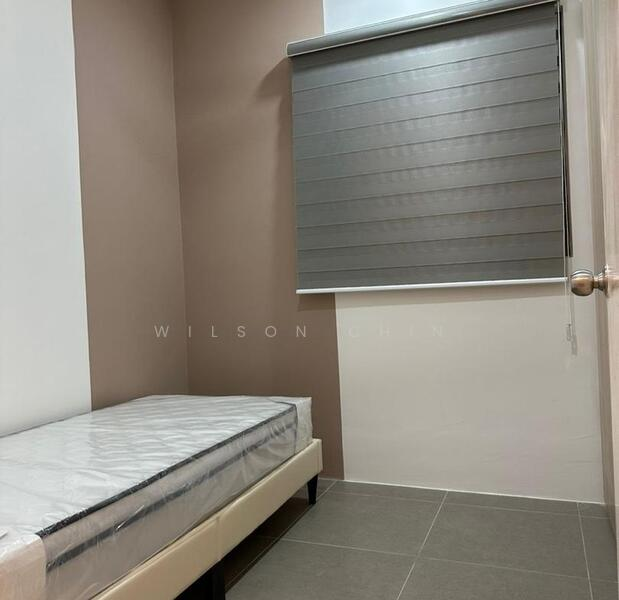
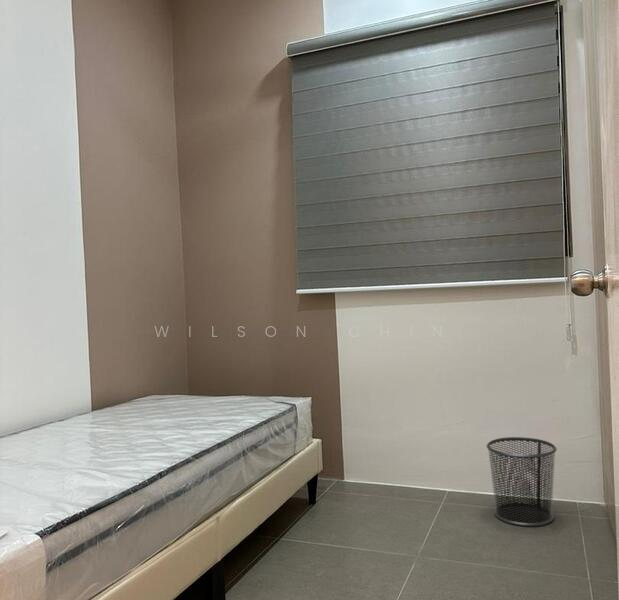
+ waste bin (522, 480)
